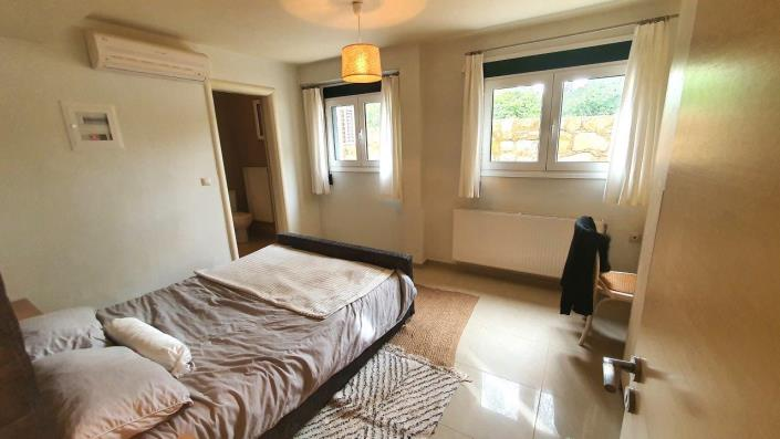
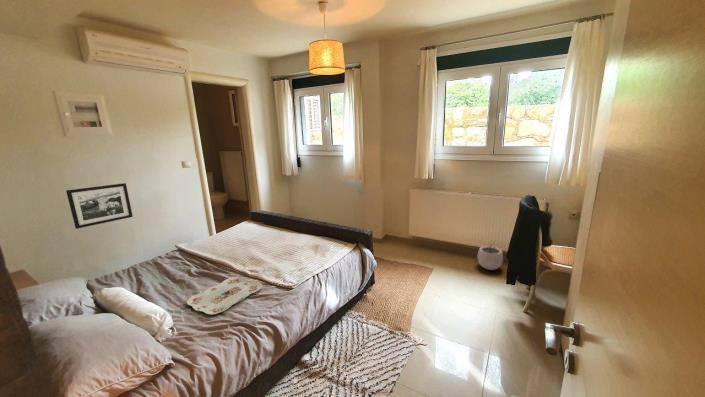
+ picture frame (102, 204)
+ plant pot (490, 255)
+ serving tray (226, 293)
